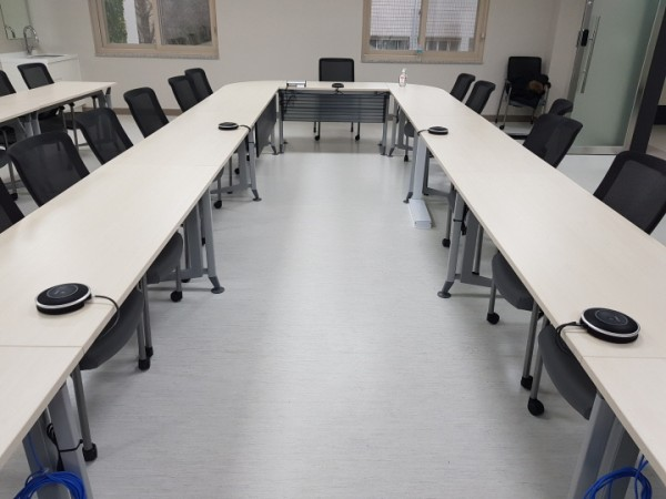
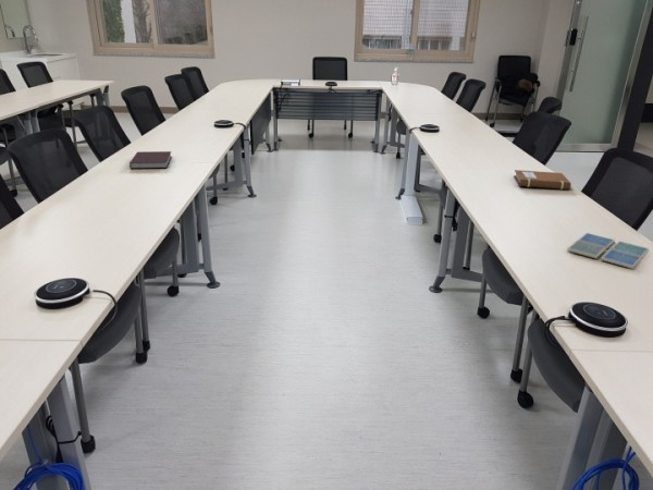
+ drink coaster (606, 248)
+ notebook (151, 159)
+ notebook (540, 179)
